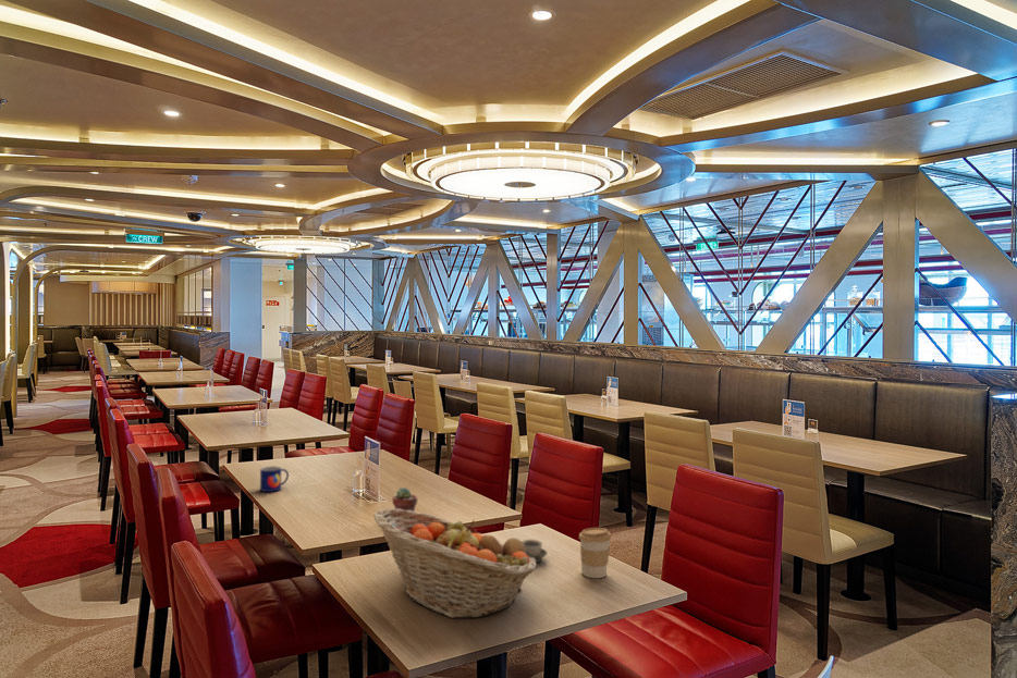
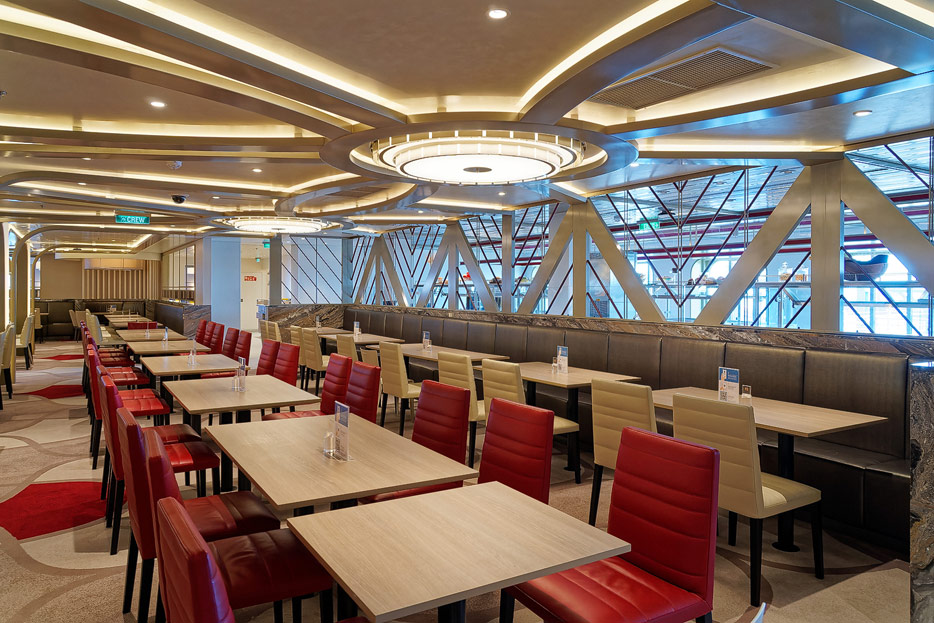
- cup (530, 551)
- mug (274, 478)
- coffee cup (595, 551)
- fruit basket (453, 553)
- potted succulent (404, 503)
